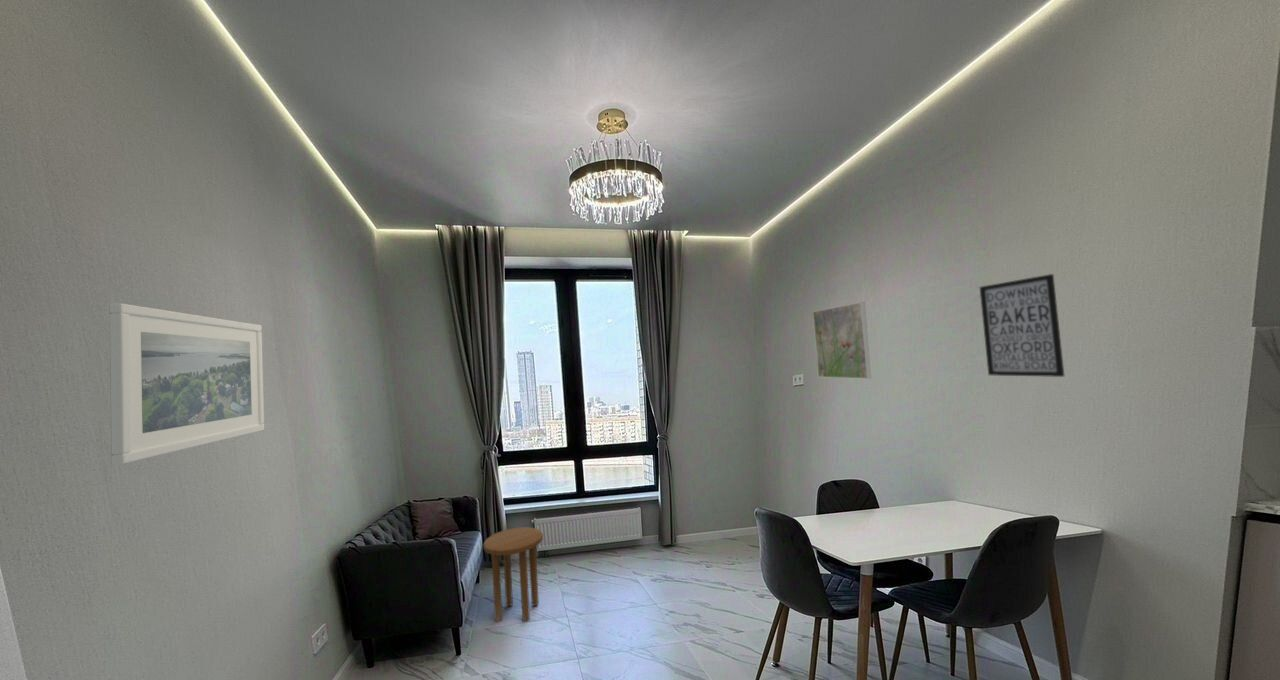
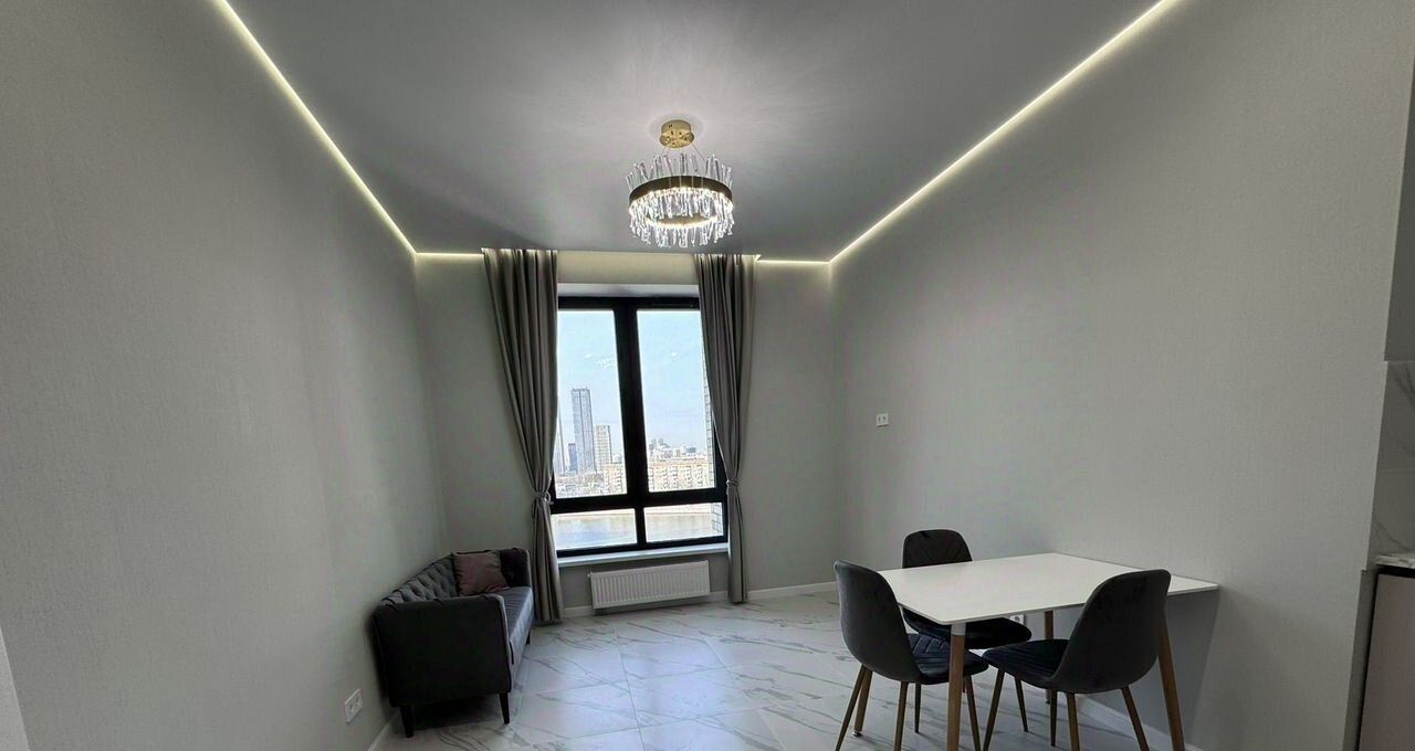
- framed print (203, 379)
- wall art (1018, 328)
- side table (511, 577)
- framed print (839, 342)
